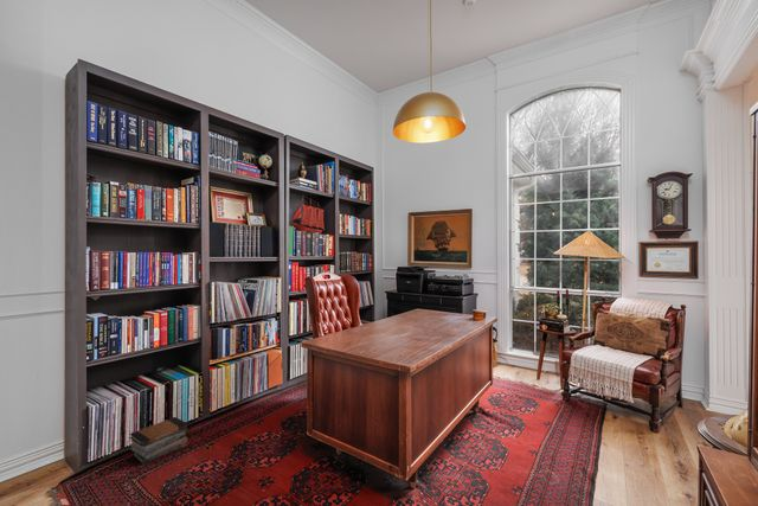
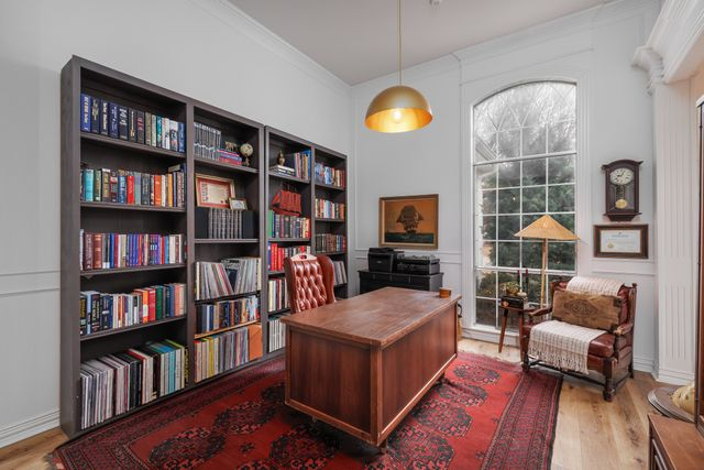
- book stack (159, 438)
